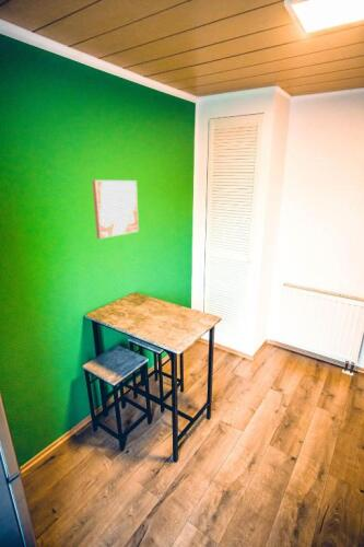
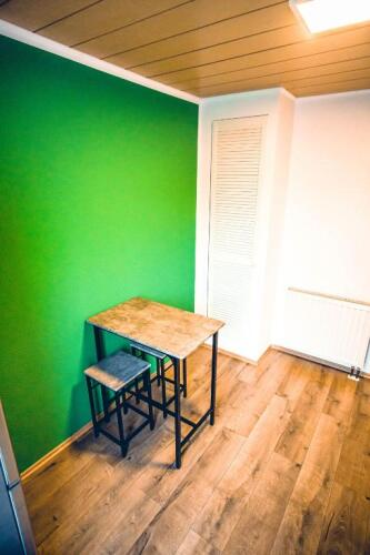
- wall art (117, 208)
